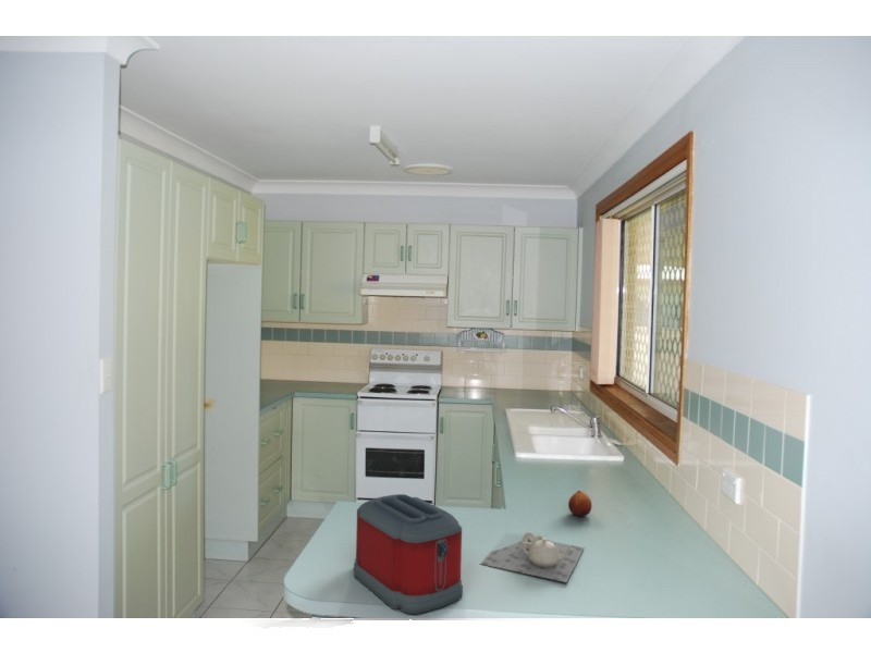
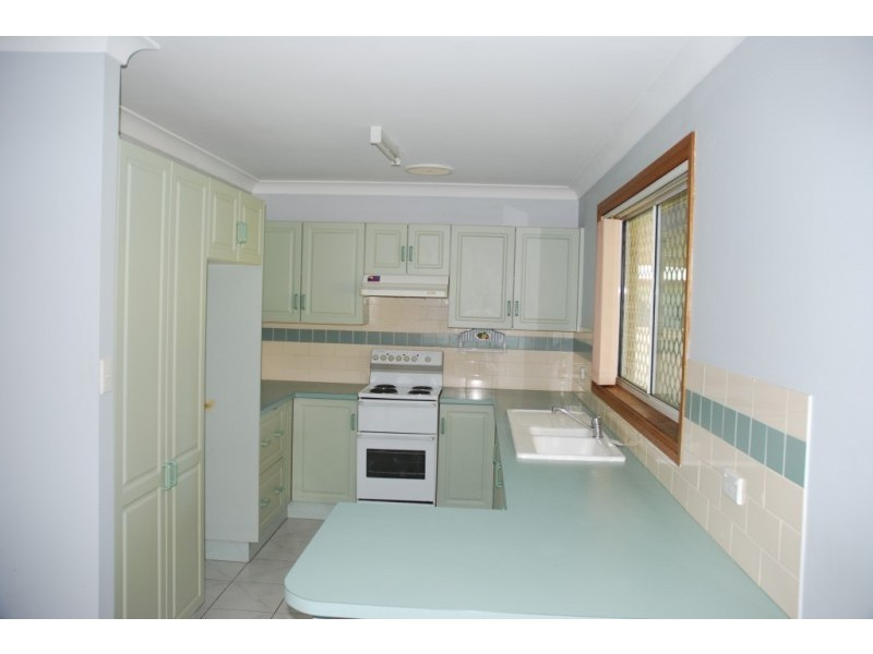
- fruit (579, 503)
- teapot (533, 543)
- toaster (408, 544)
